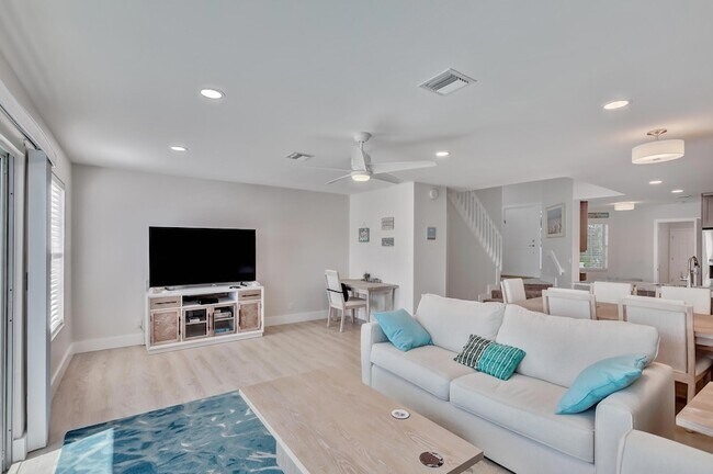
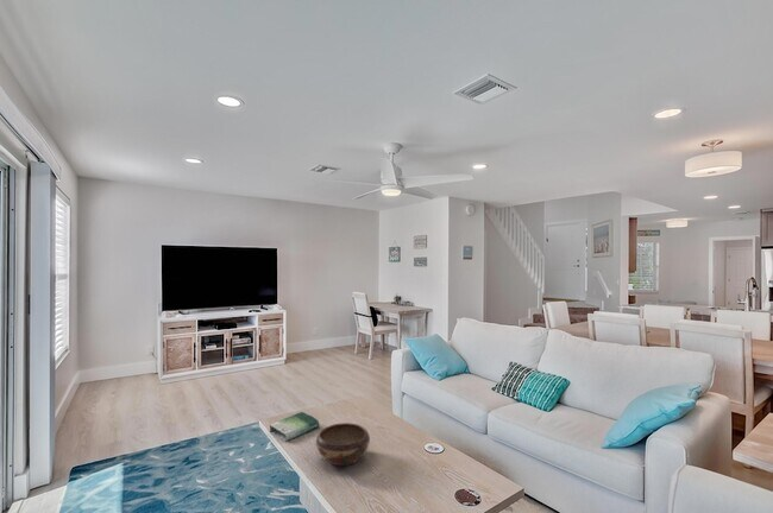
+ book (294, 425)
+ decorative bowl (342, 445)
